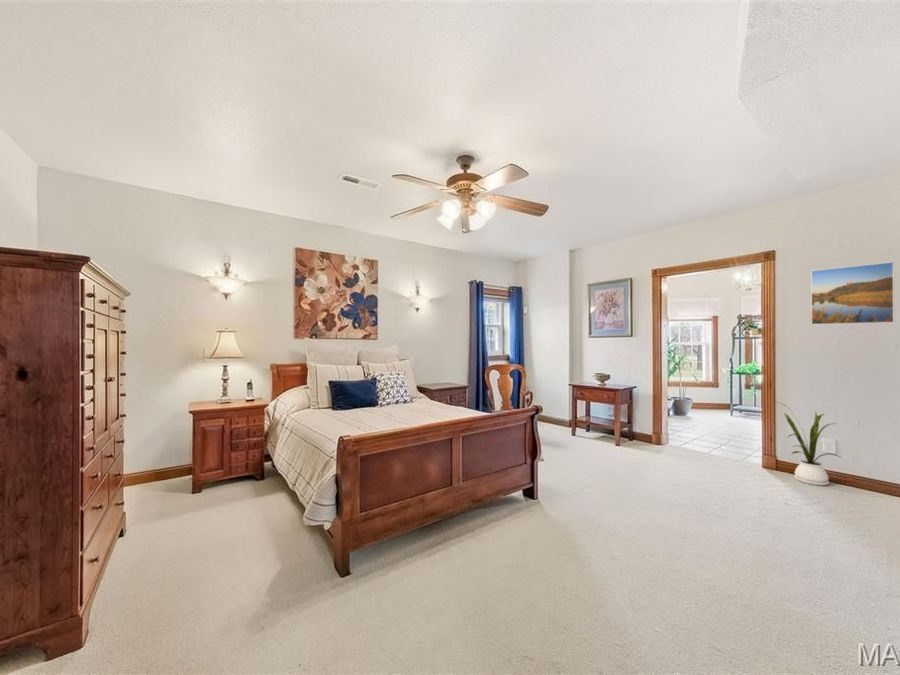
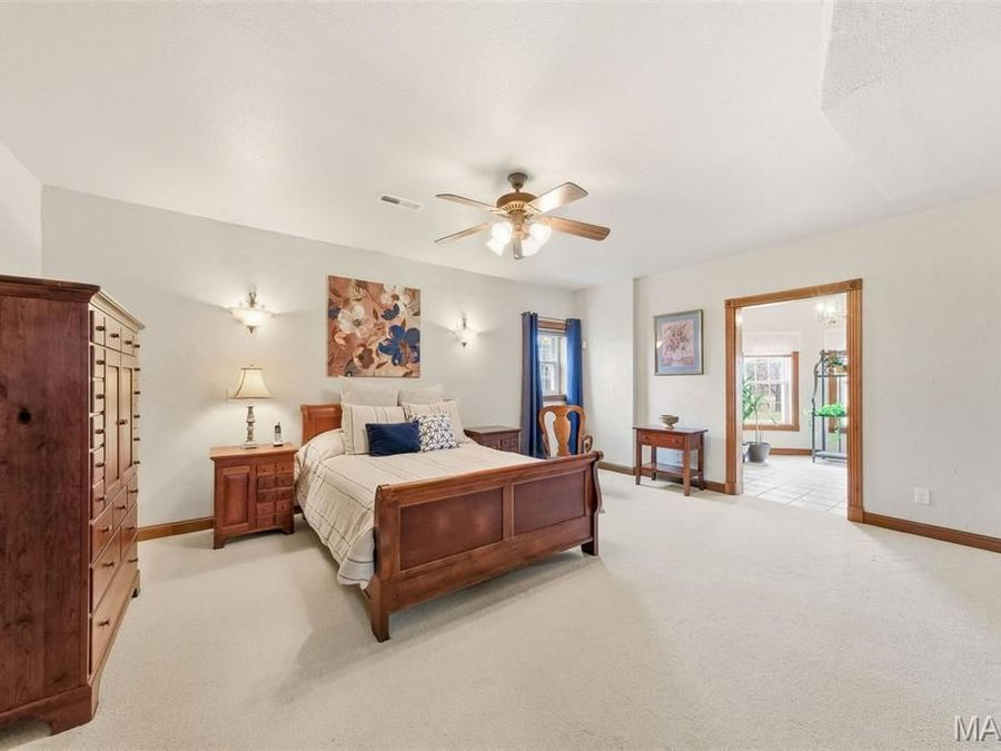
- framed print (850, 295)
- house plant (806, 441)
